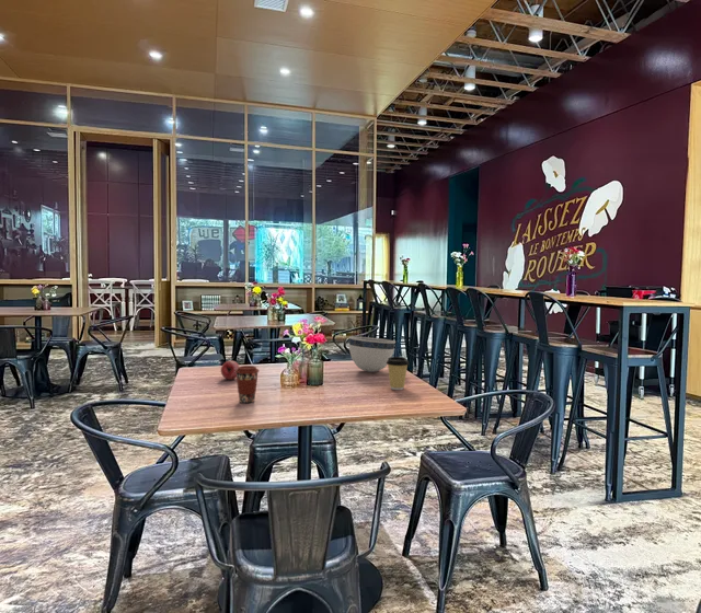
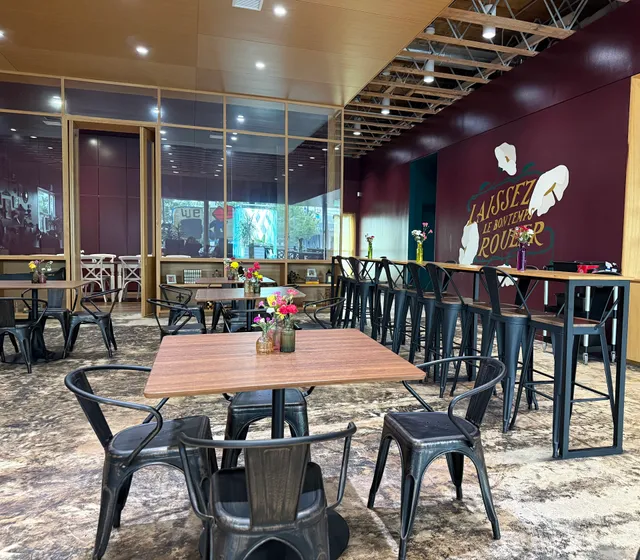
- coffee cup (397, 373)
- coffee cup (246, 384)
- fruit (230, 369)
- bowl (371, 354)
